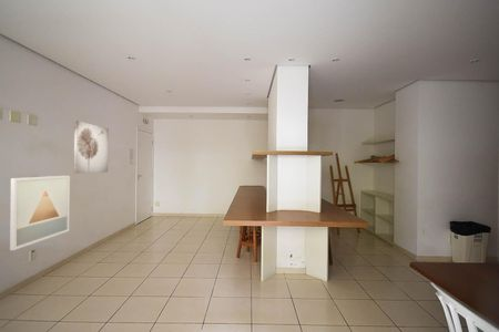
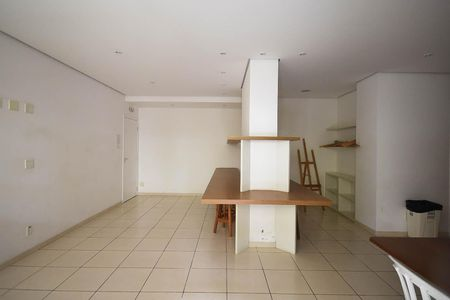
- wall art (43, 208)
- wall art (92, 148)
